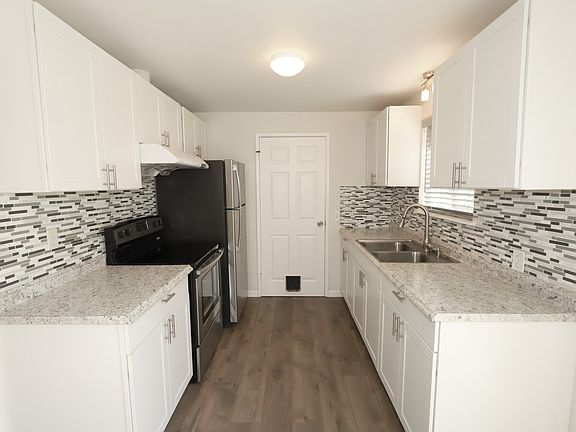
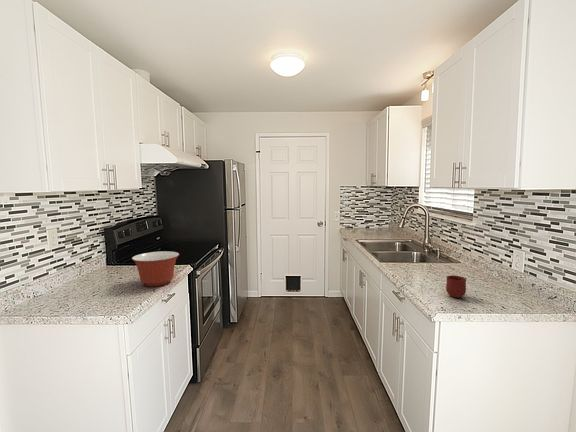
+ mixing bowl (156, 269)
+ mug (453, 285)
